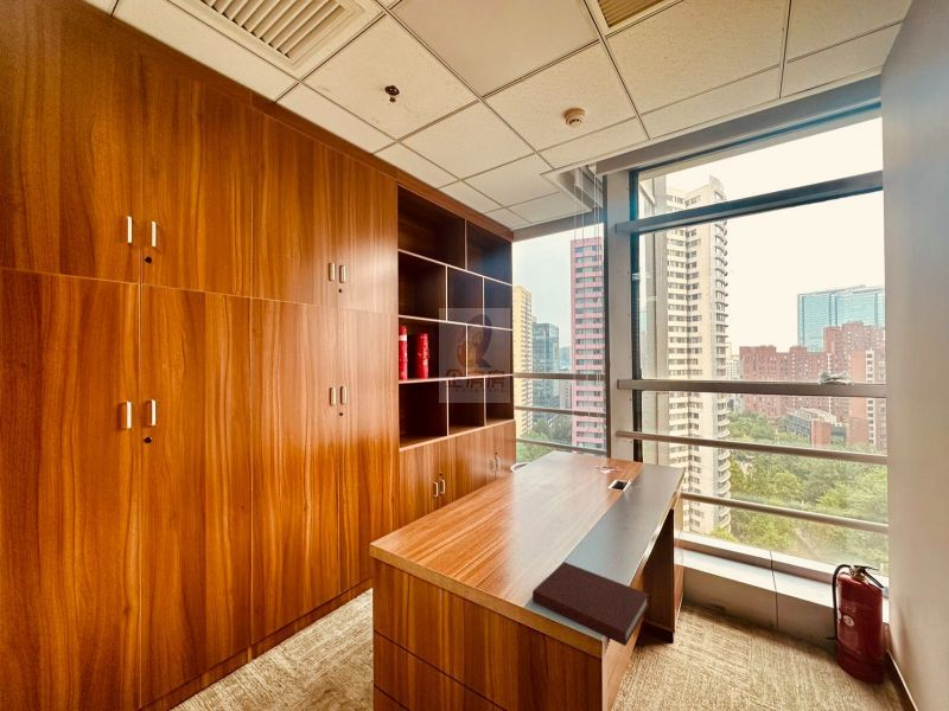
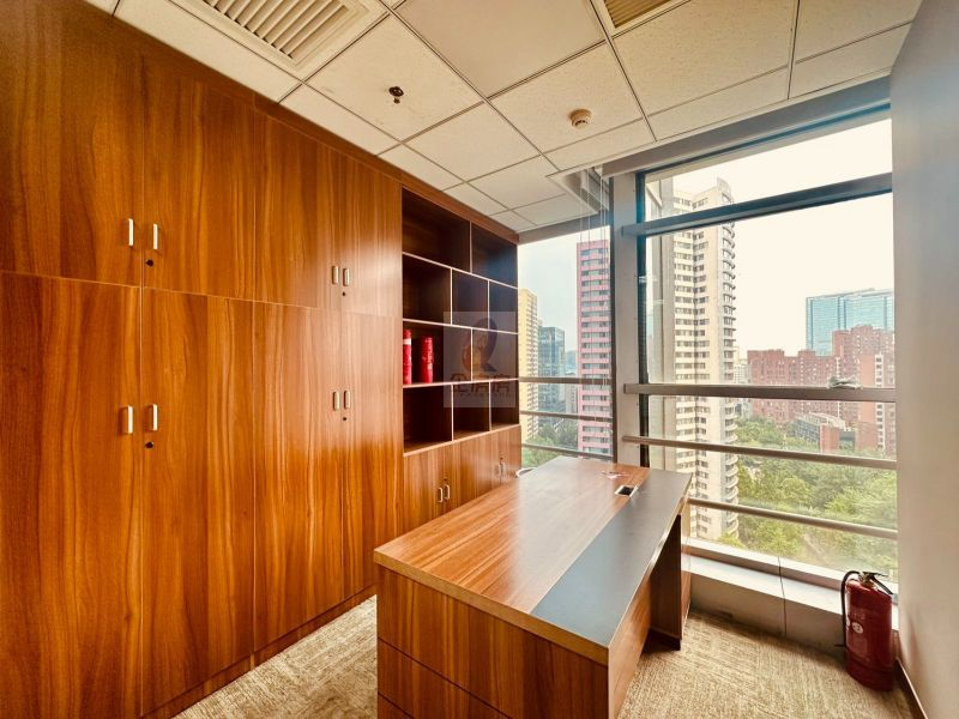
- notebook (590, 597)
